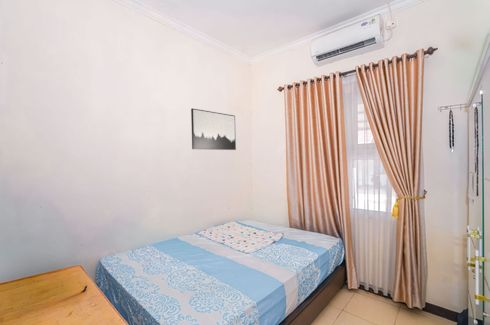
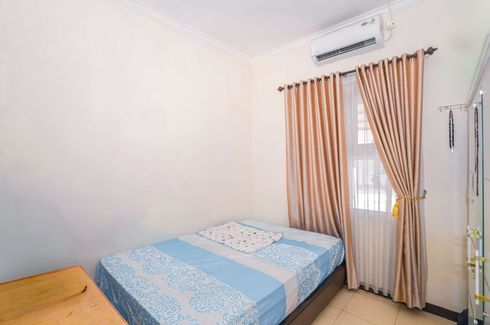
- wall art (215, 131)
